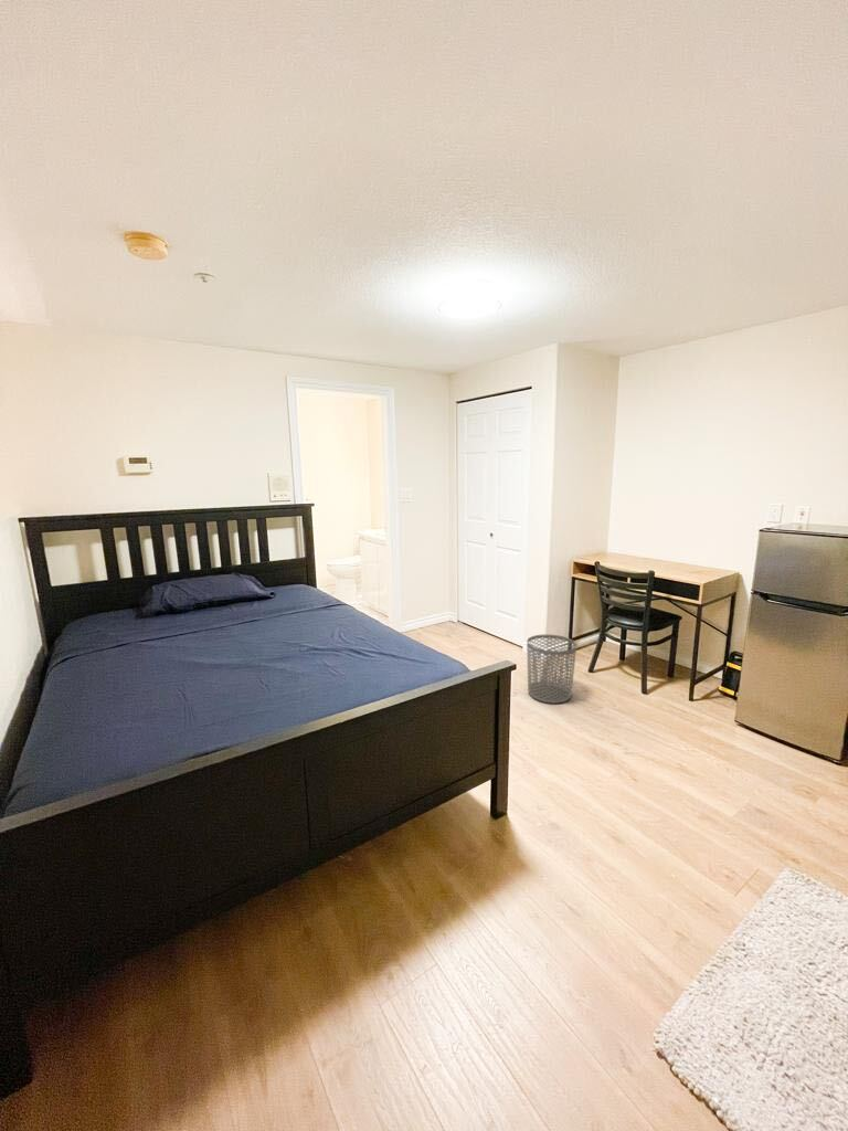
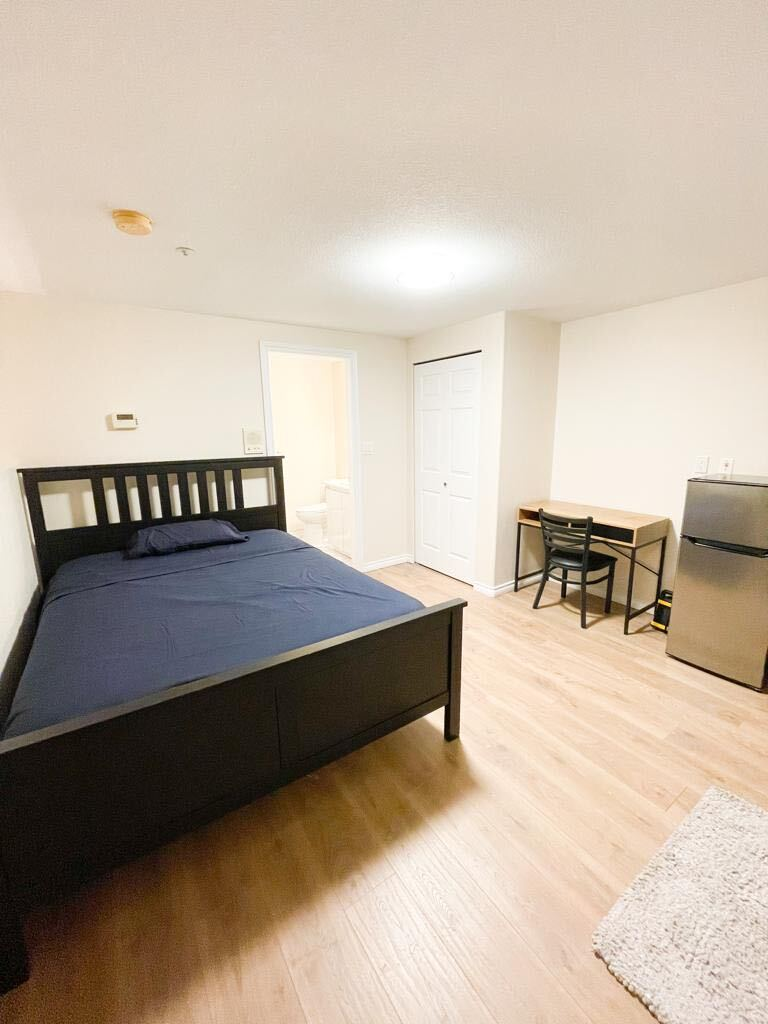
- waste bin (550, 668)
